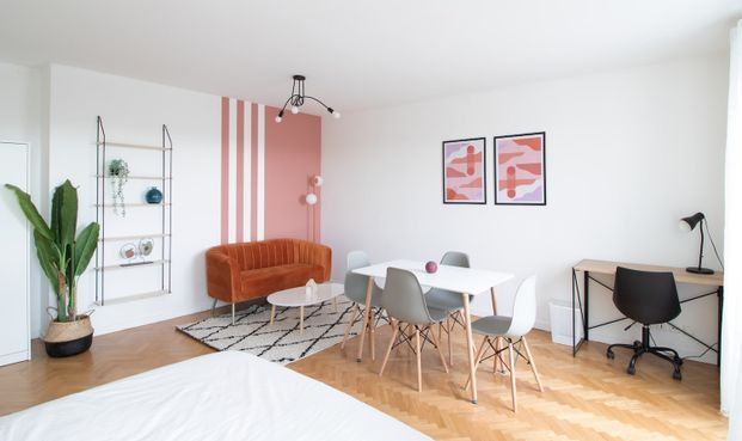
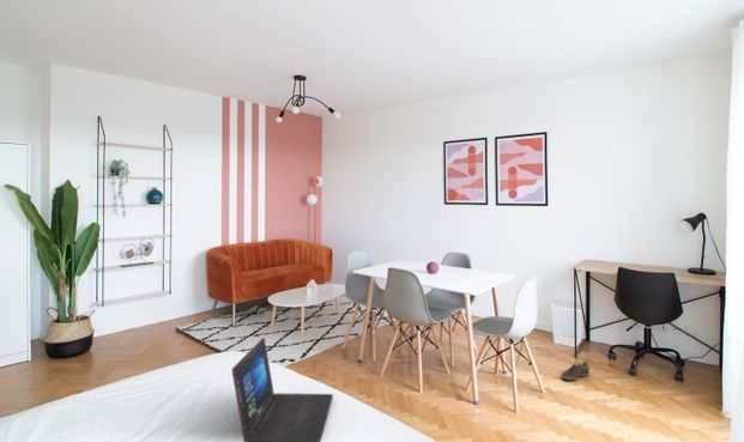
+ laptop (288, 394)
+ sneaker (574, 369)
